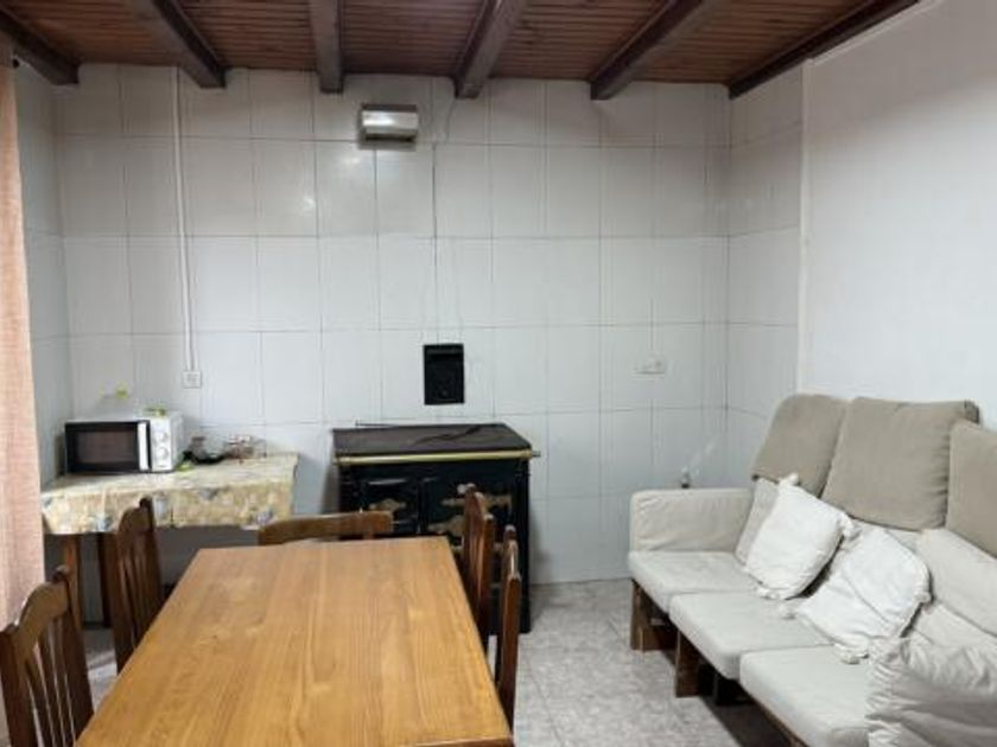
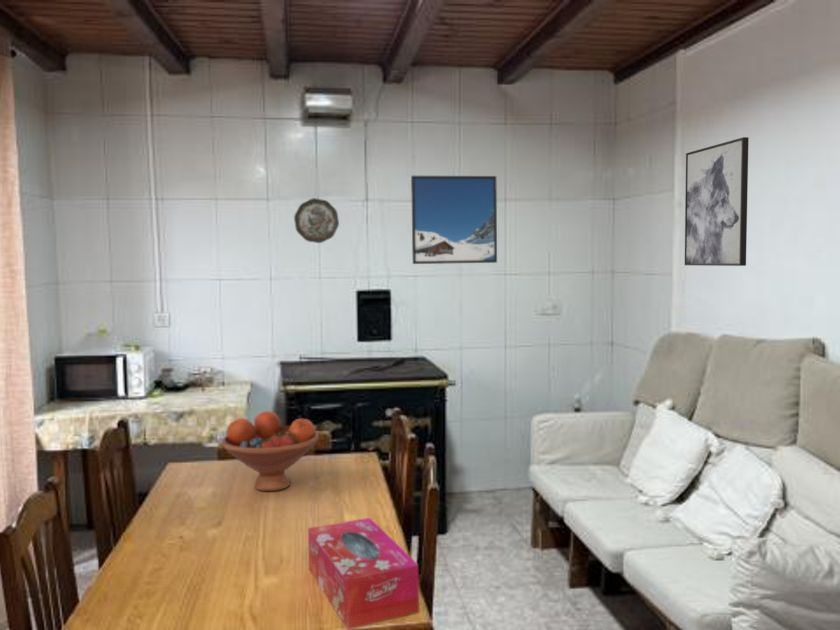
+ tissue box (359, 567)
+ fruit bowl (271, 452)
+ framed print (454, 219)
+ wall art (714, 206)
+ decorative plate (316, 220)
